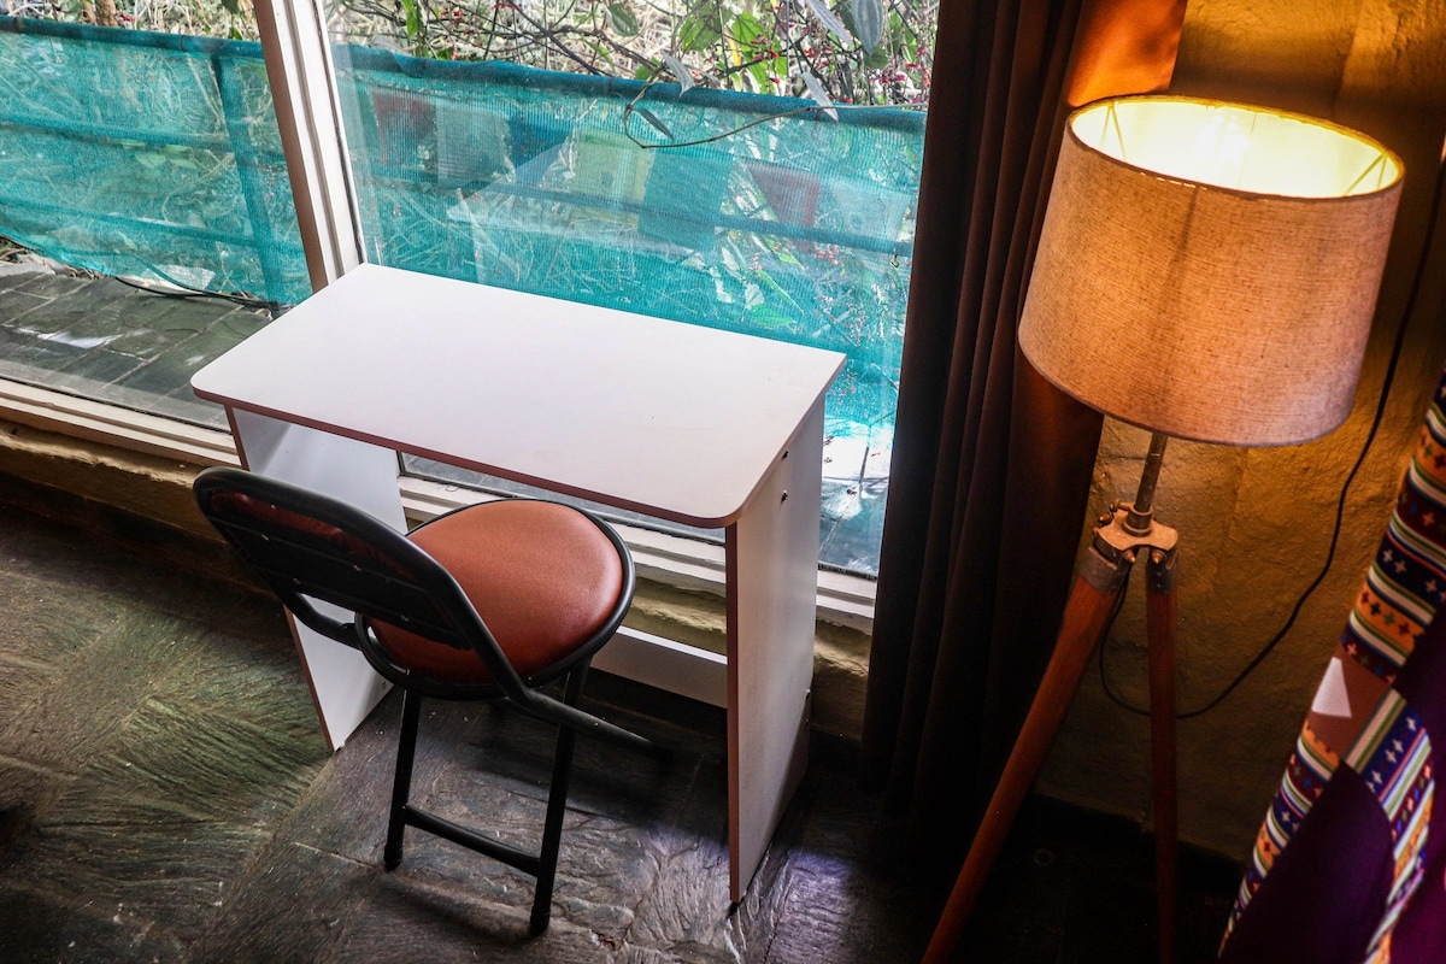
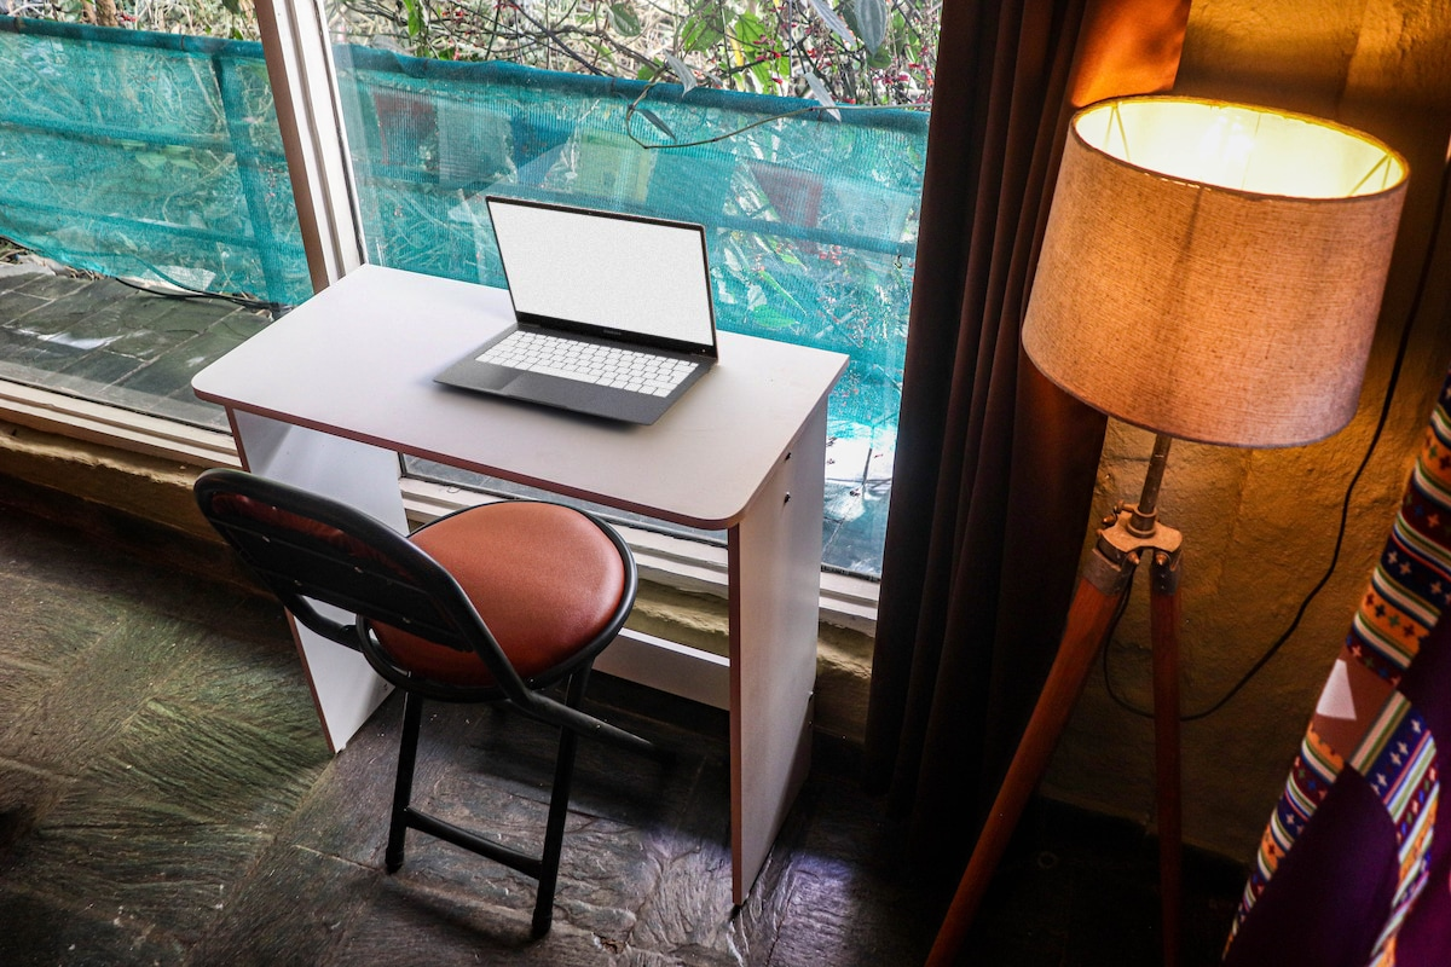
+ laptop (573, 300)
